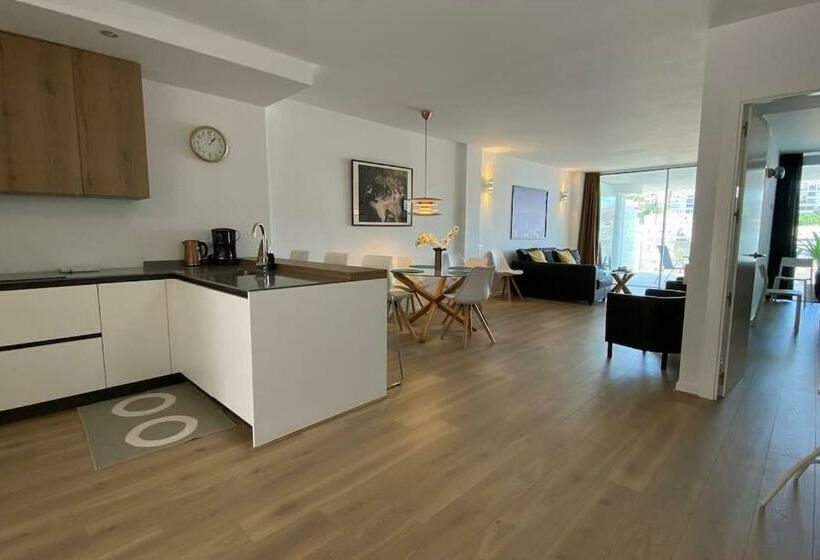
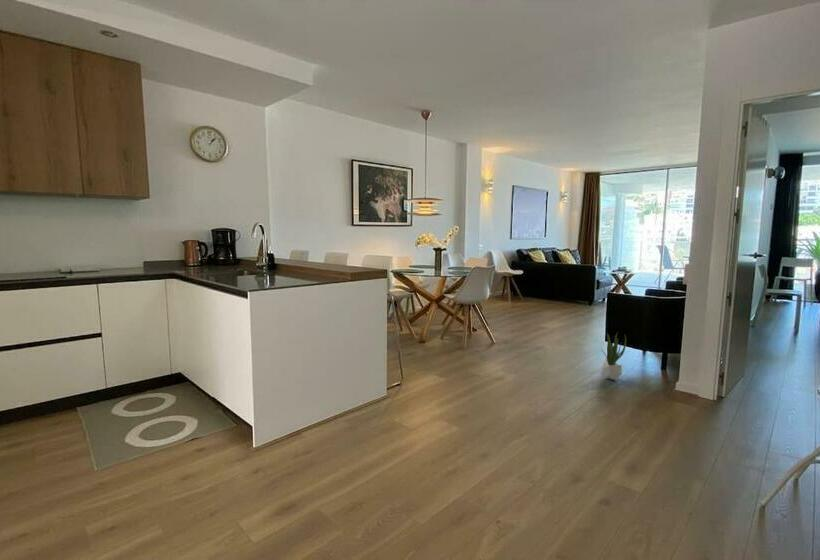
+ potted plant (614, 355)
